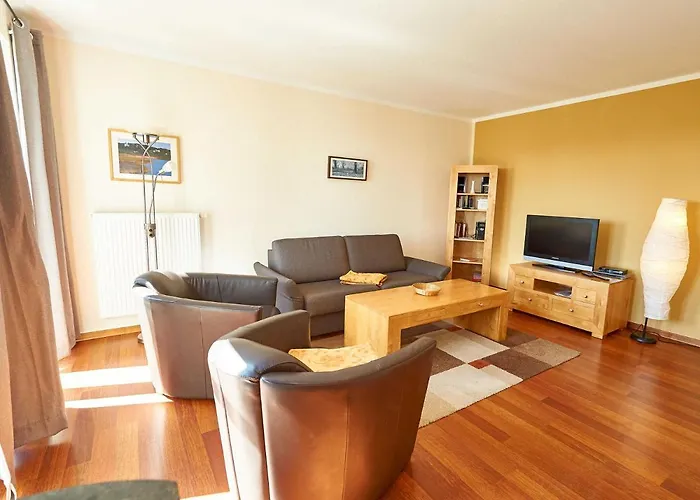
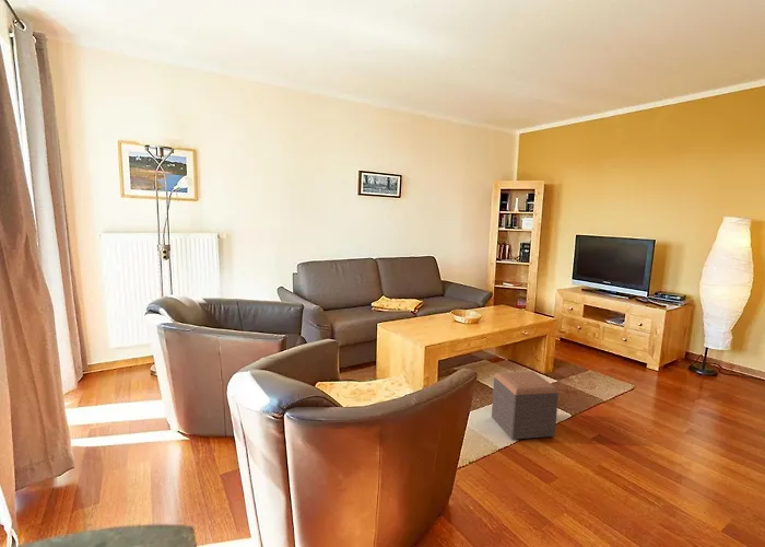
+ footstool (523, 403)
